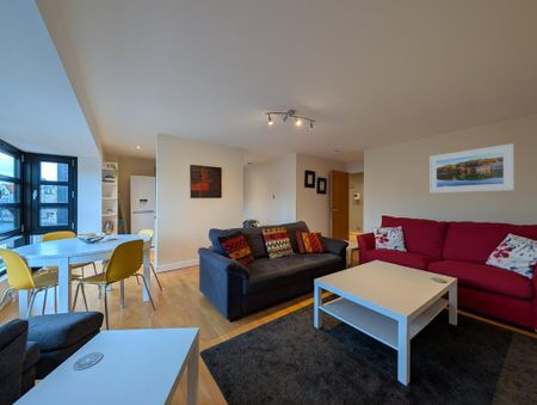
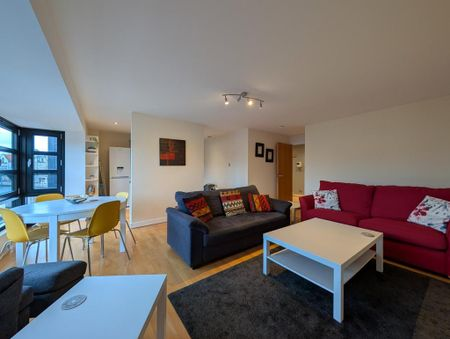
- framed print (467, 171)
